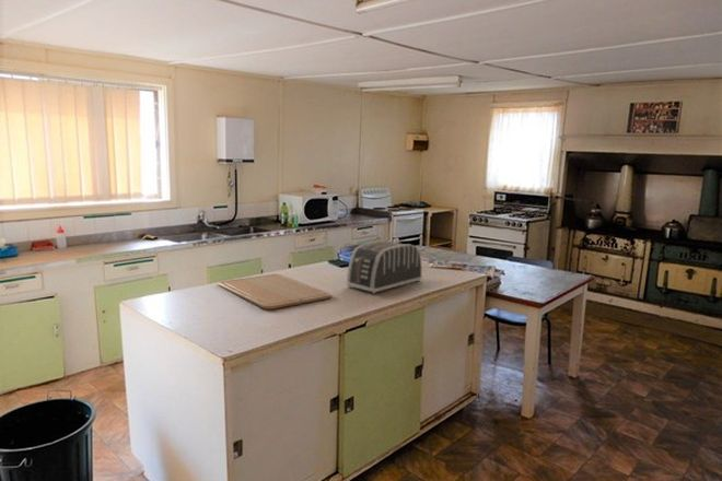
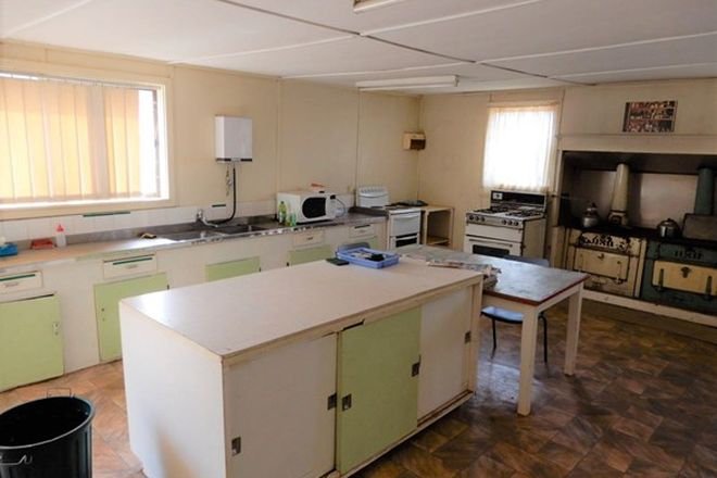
- chopping board (272, 289)
- toaster (384, 263)
